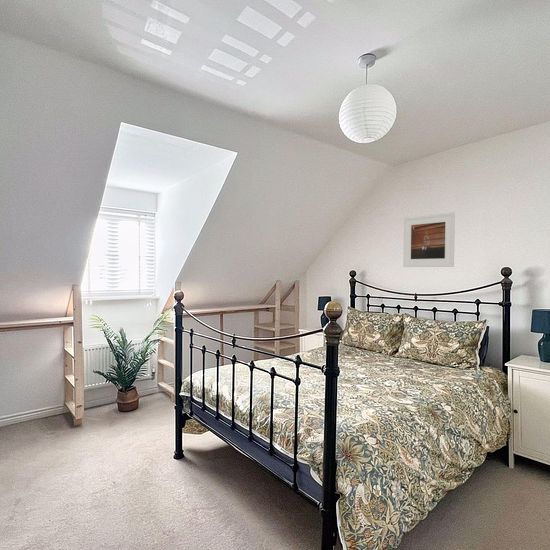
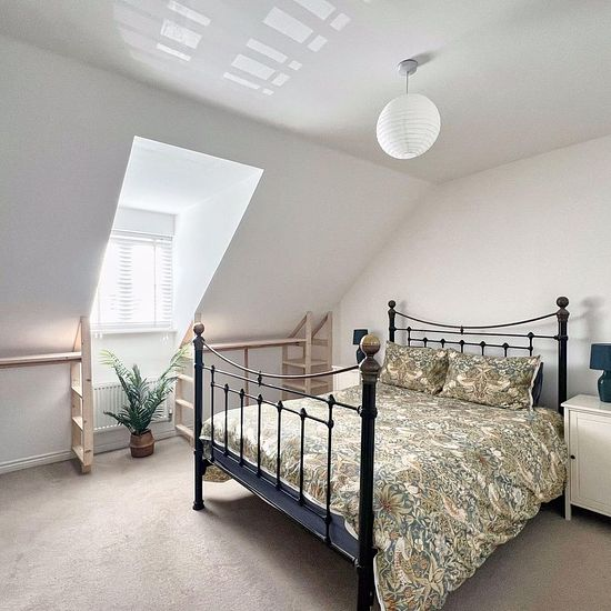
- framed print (427, 241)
